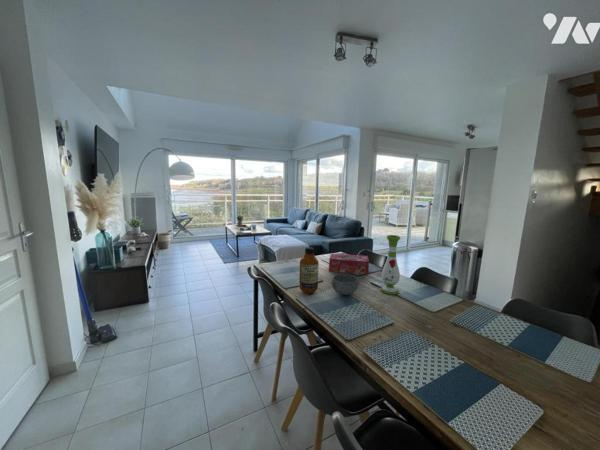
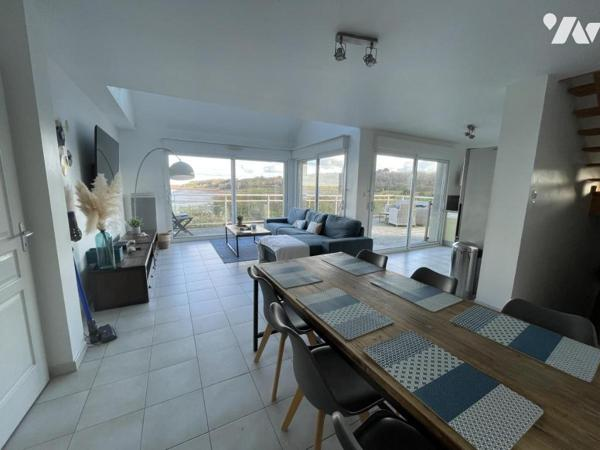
- vase (391, 263)
- bottle (308, 270)
- bowl (344, 285)
- tissue box (348, 263)
